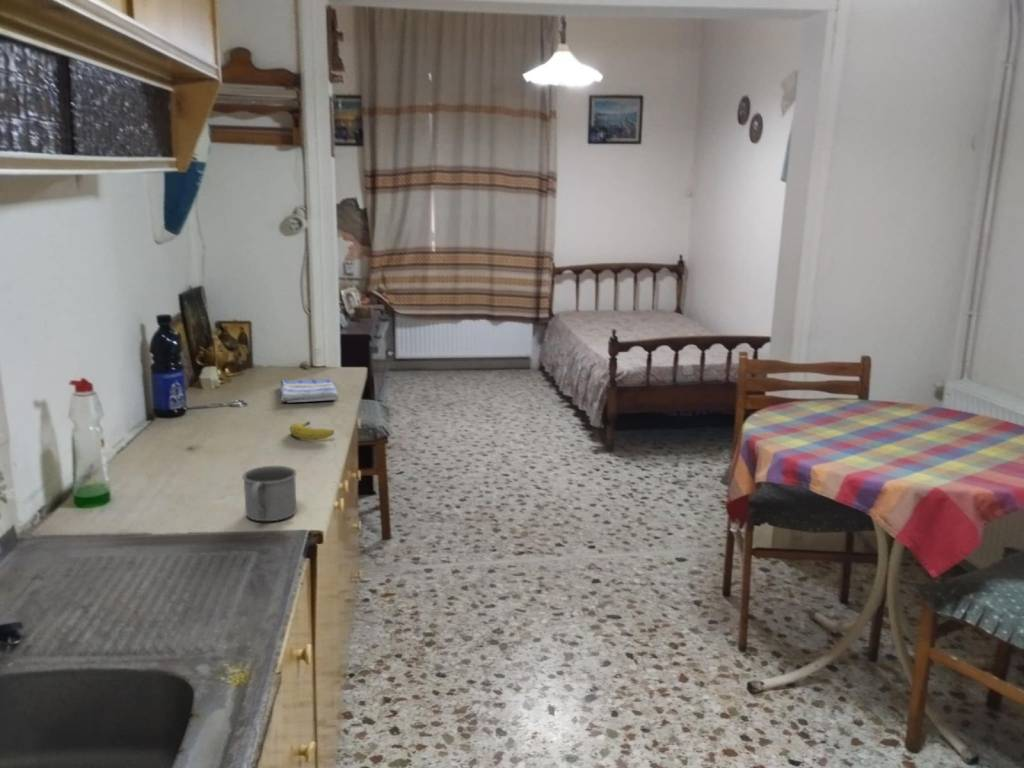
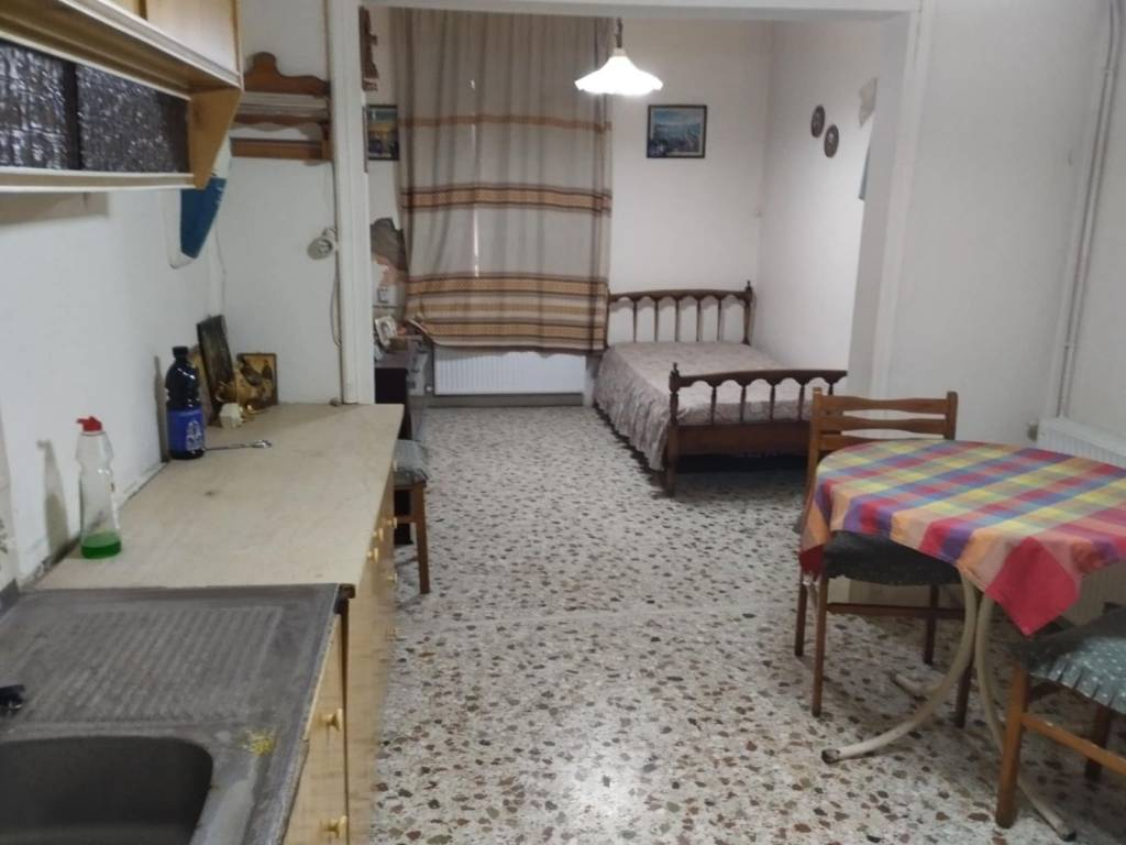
- mug (269, 494)
- fruit (311, 428)
- dish towel (308, 389)
